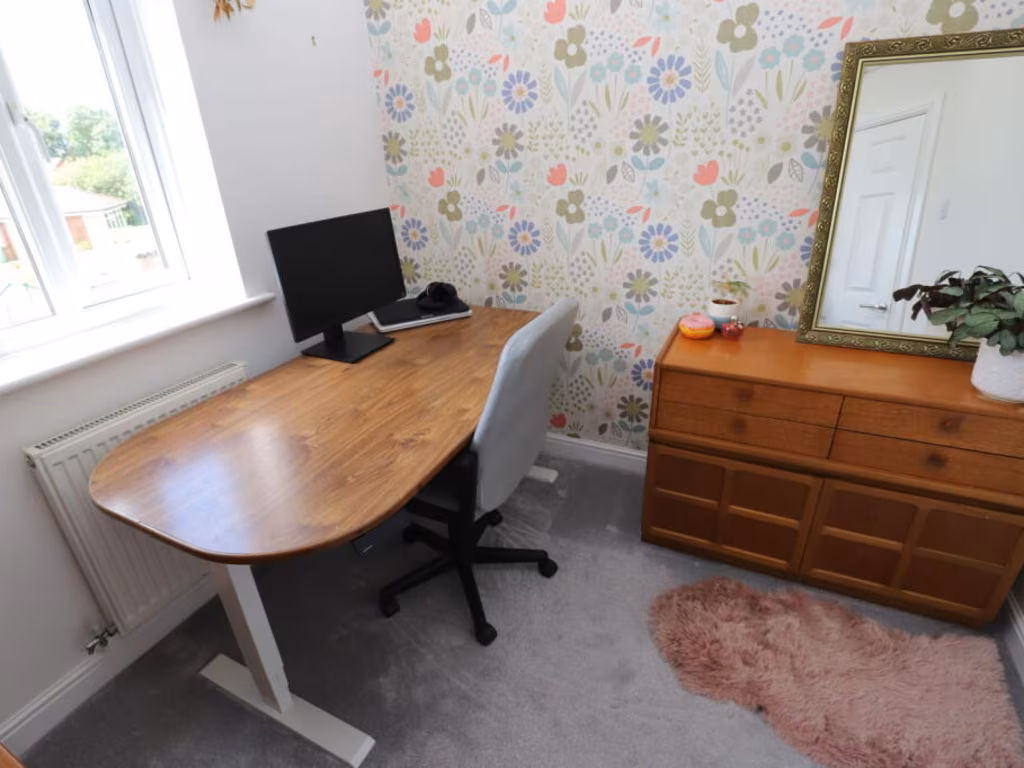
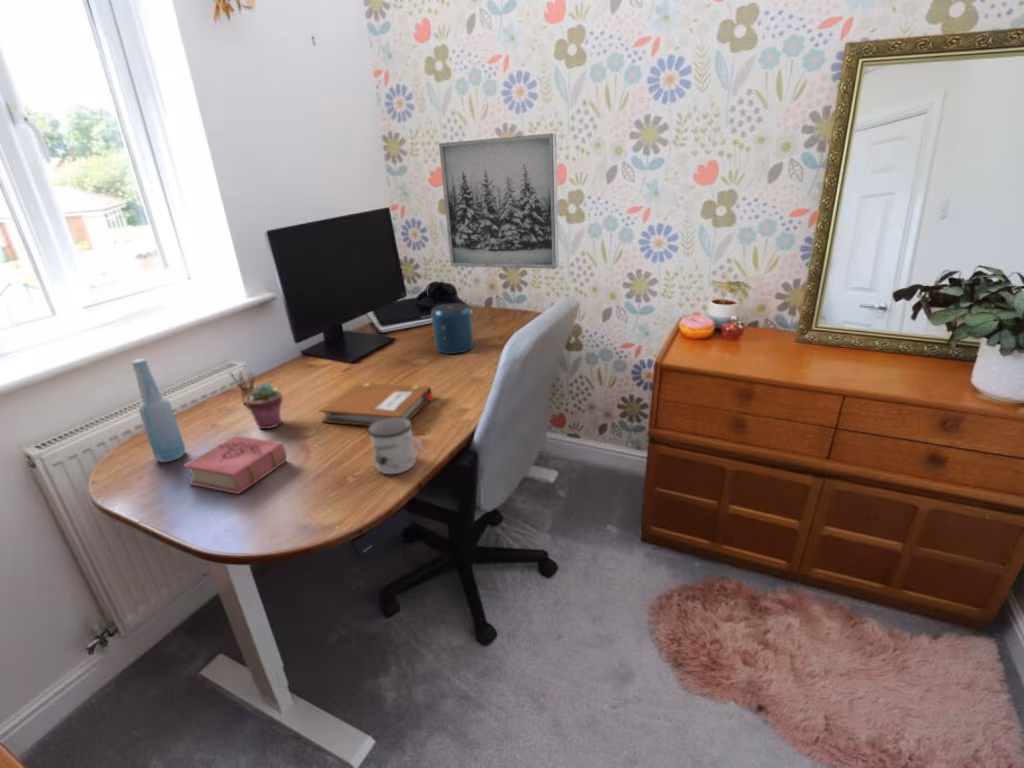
+ mug (398, 446)
+ notebook (380, 403)
+ book (238, 463)
+ speaker (452, 327)
+ wall art (499, 205)
+ pencil box (245, 386)
+ bottle (155, 410)
+ potted succulent (265, 404)
